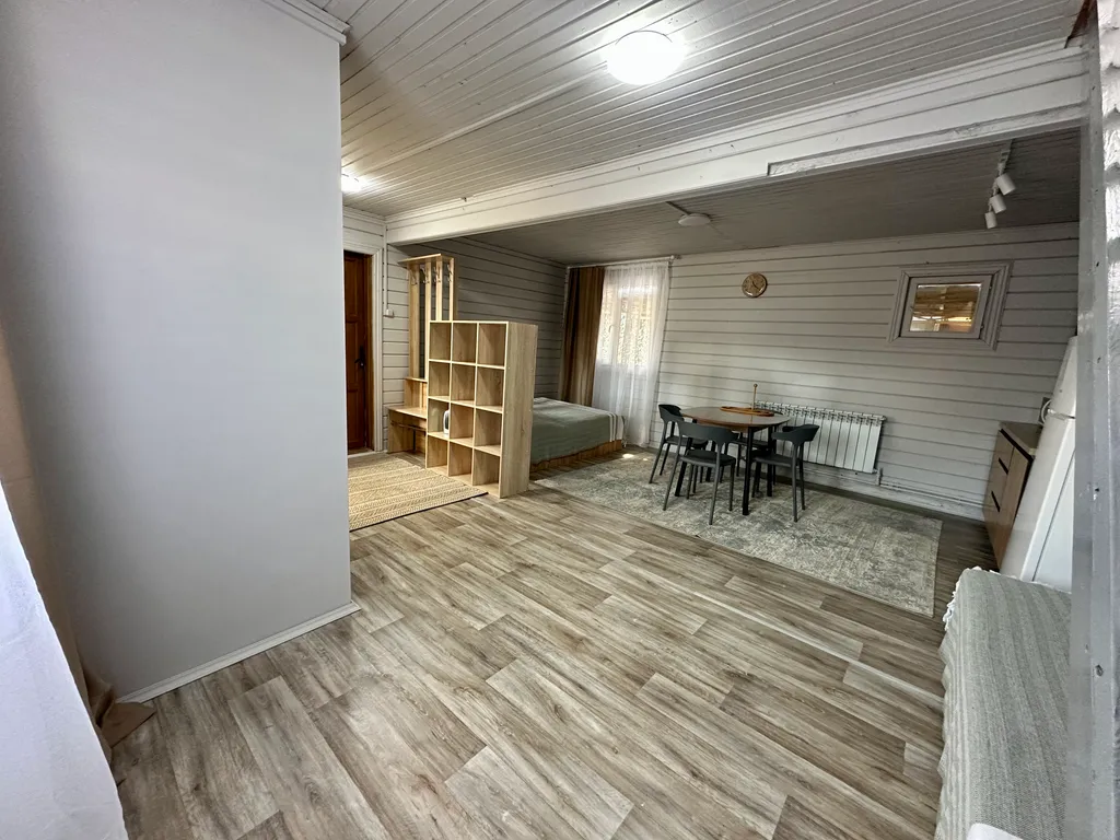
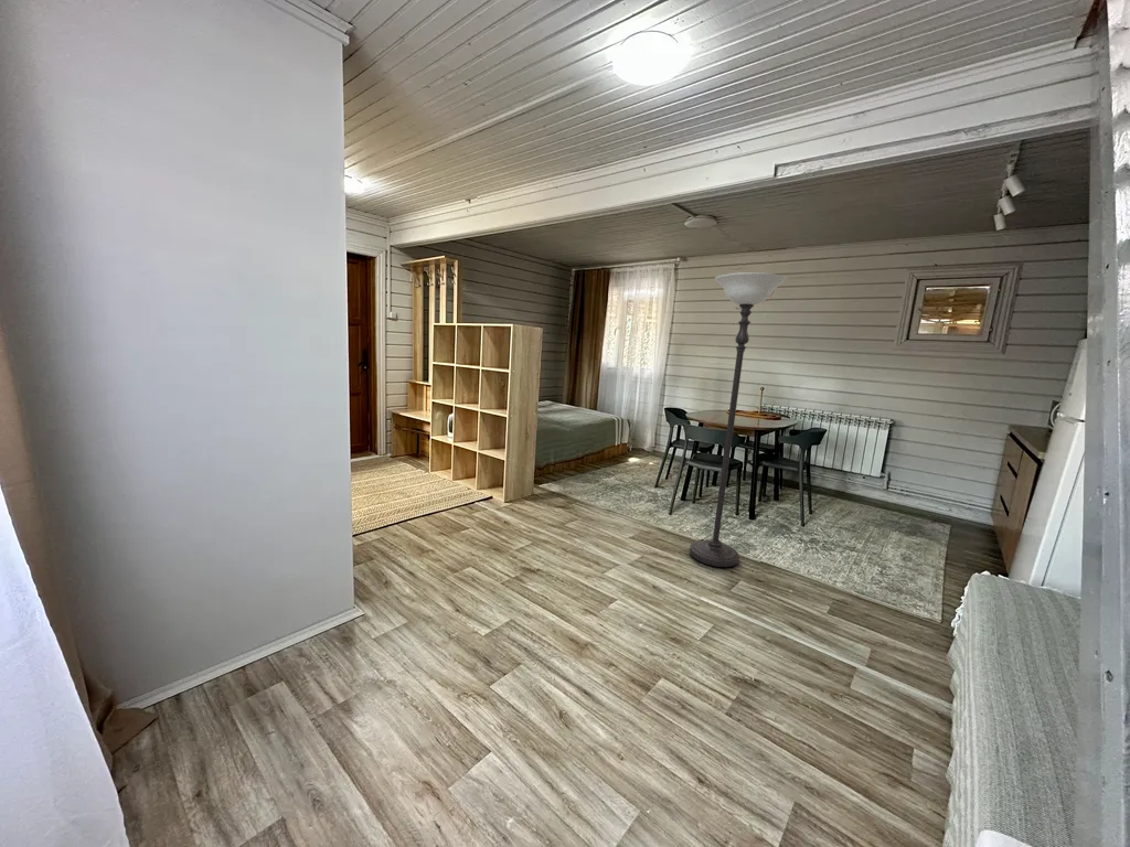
+ lamp (731, 425)
